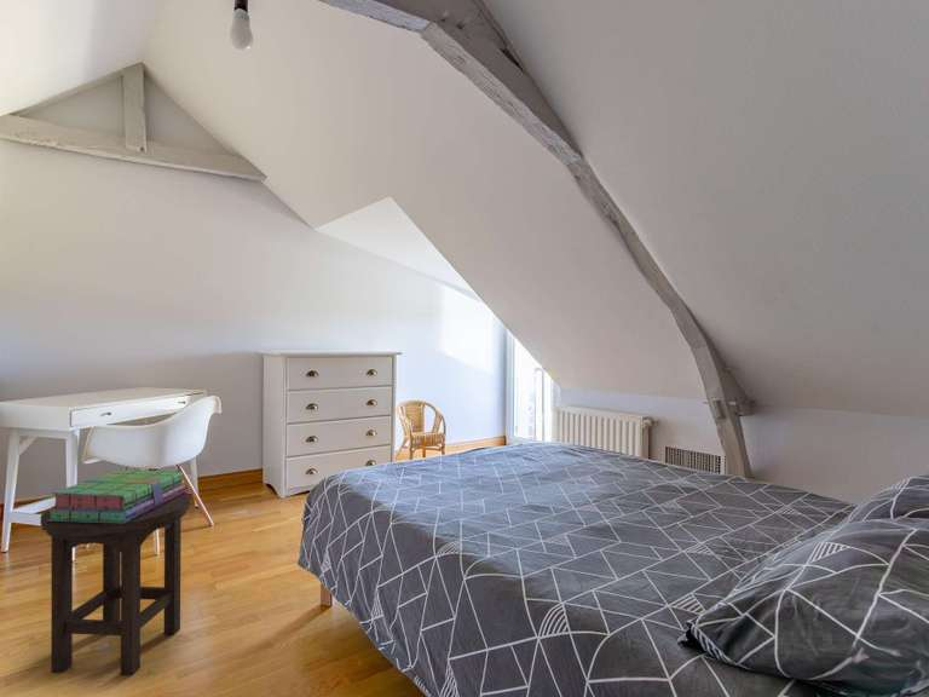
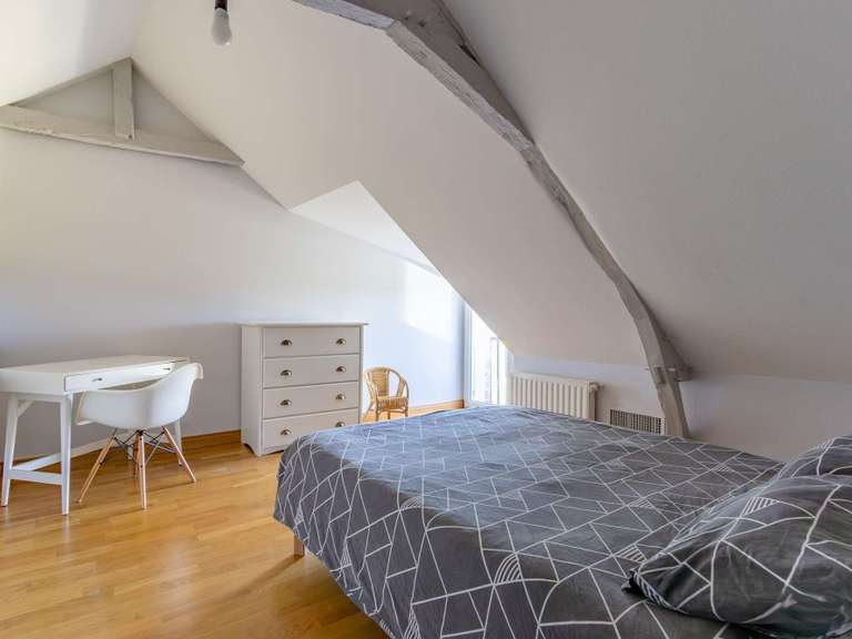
- stool (121, 576)
- stack of books (122, 492)
